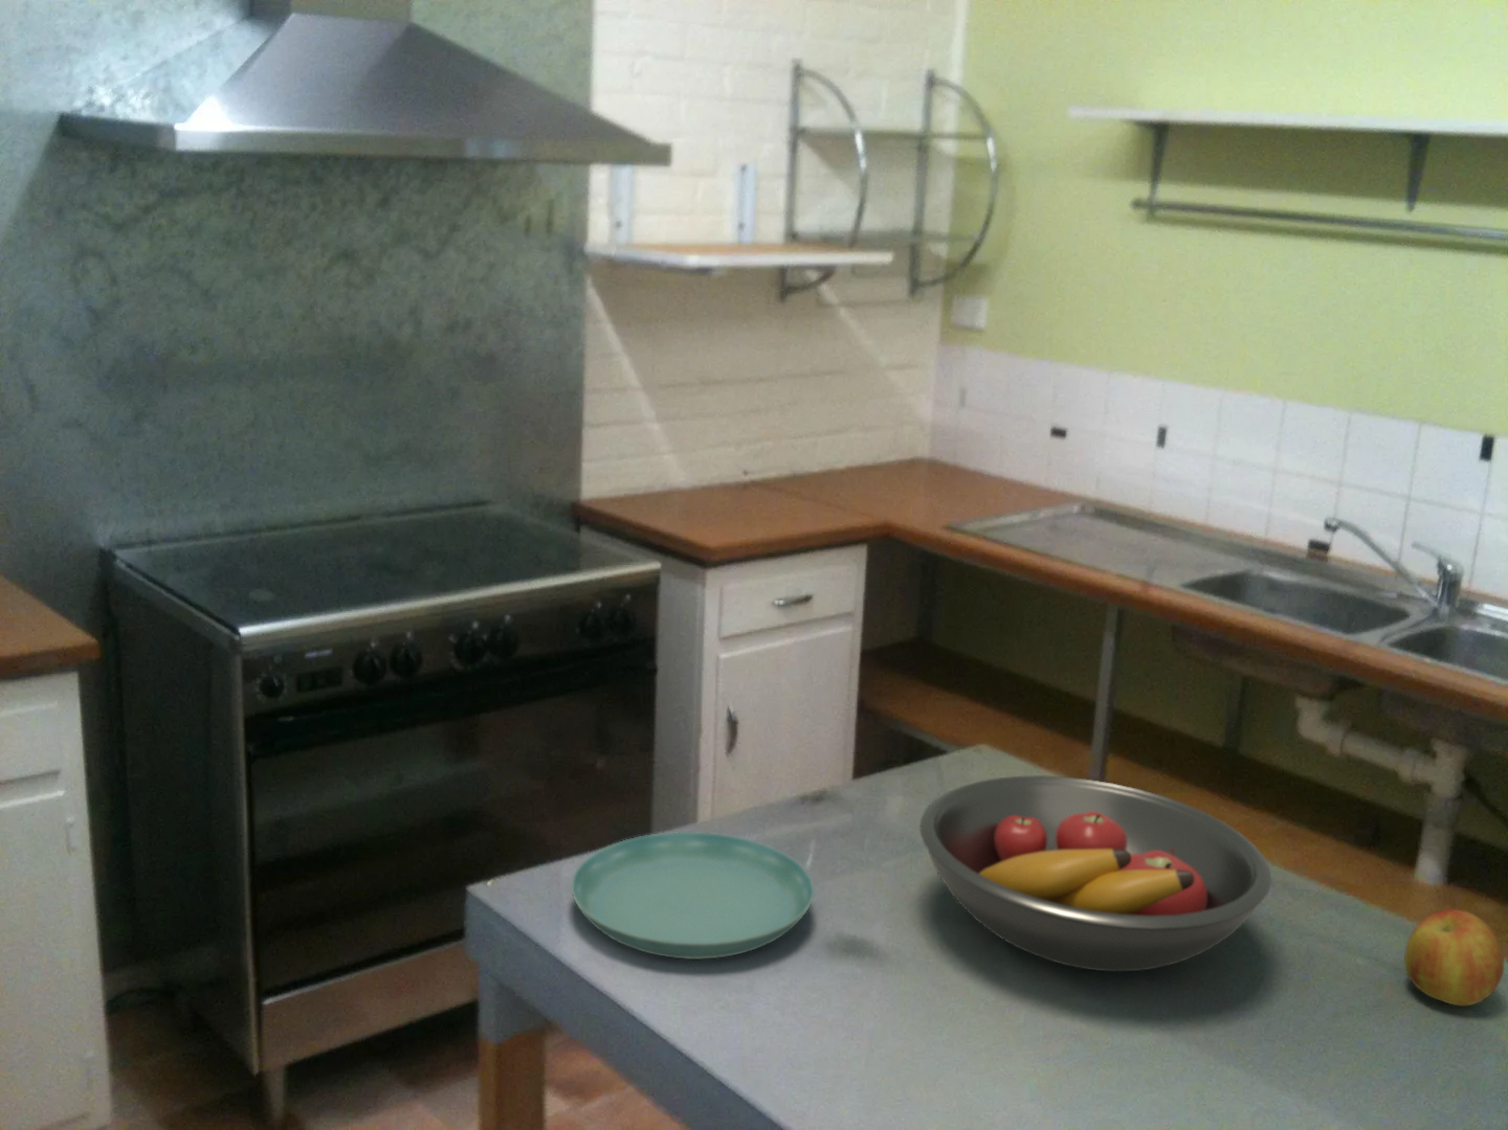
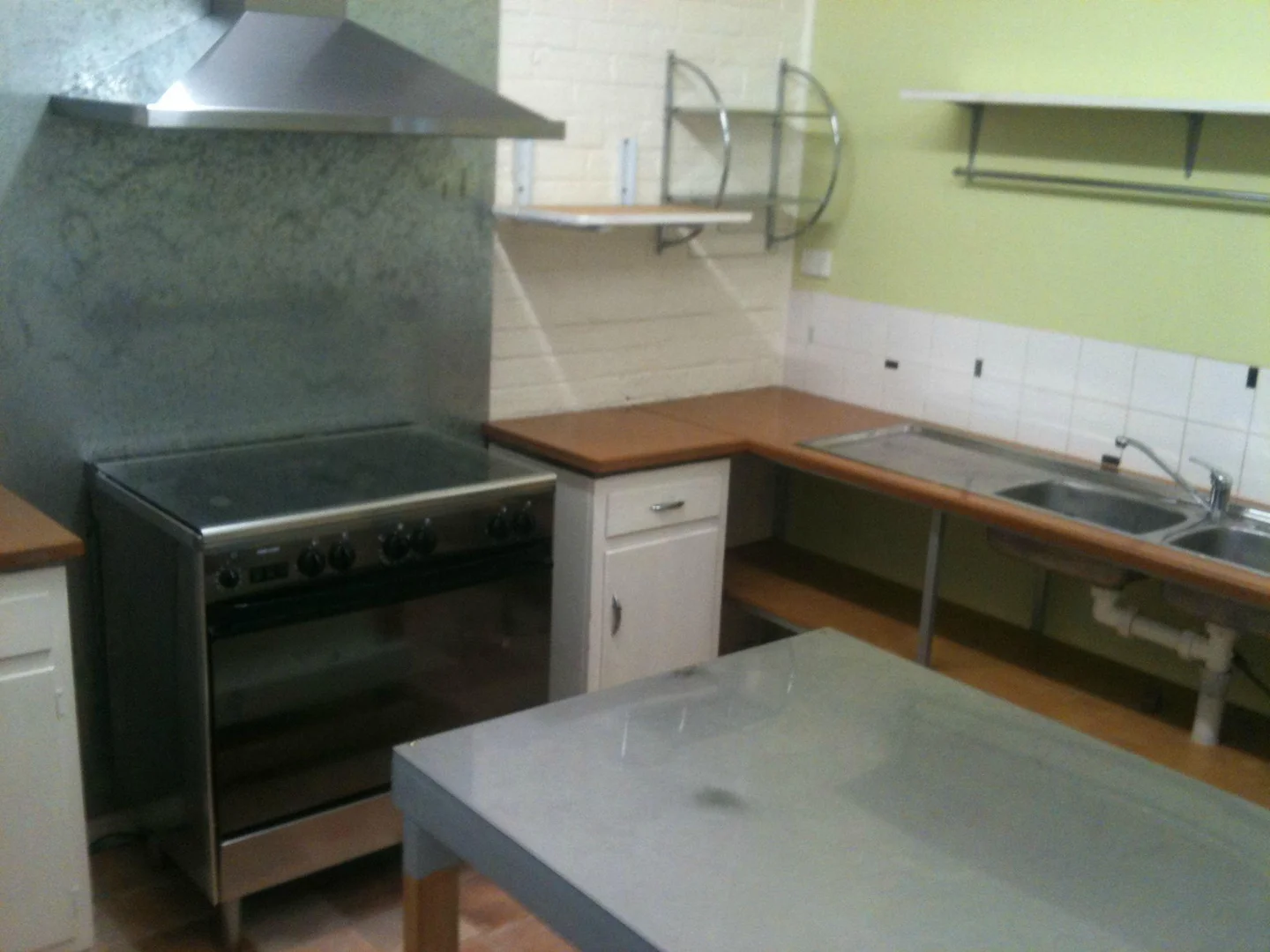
- saucer (692, 896)
- fruit bowl (1086, 872)
- apple (1452, 954)
